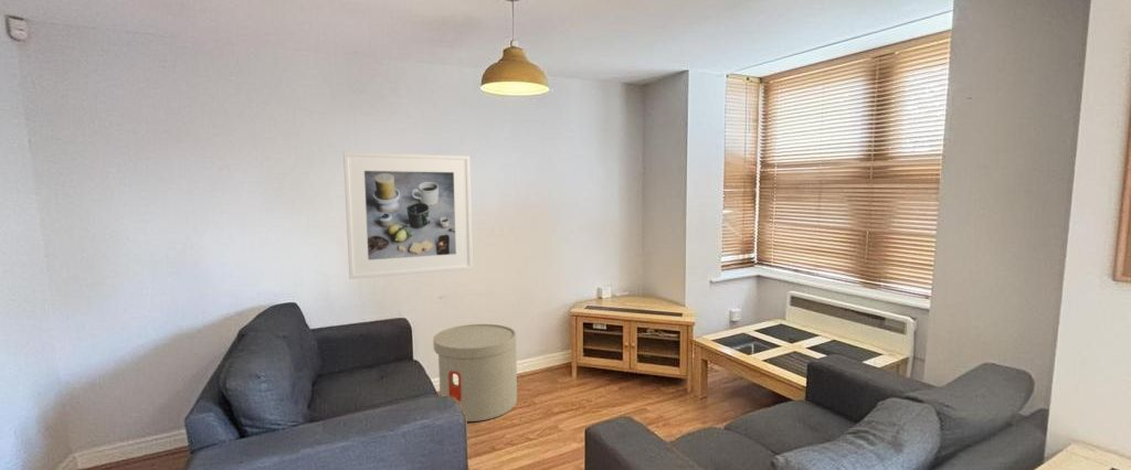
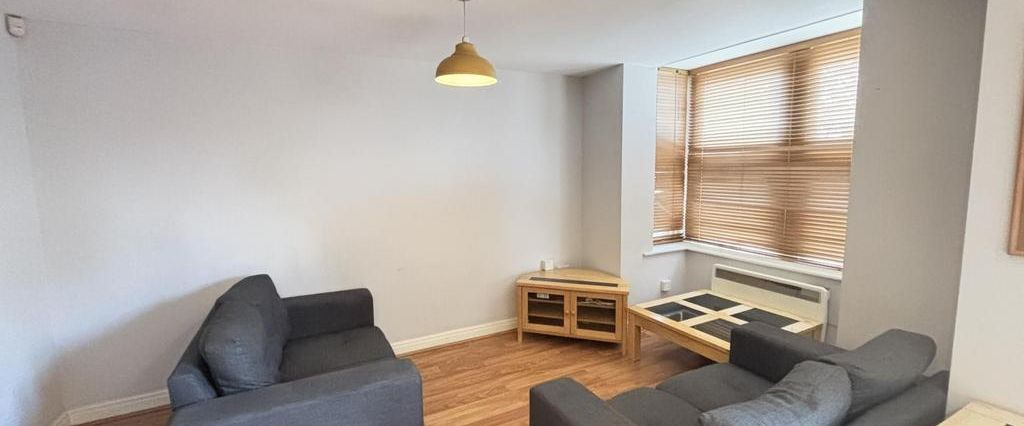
- side table (476, 368)
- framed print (412, 214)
